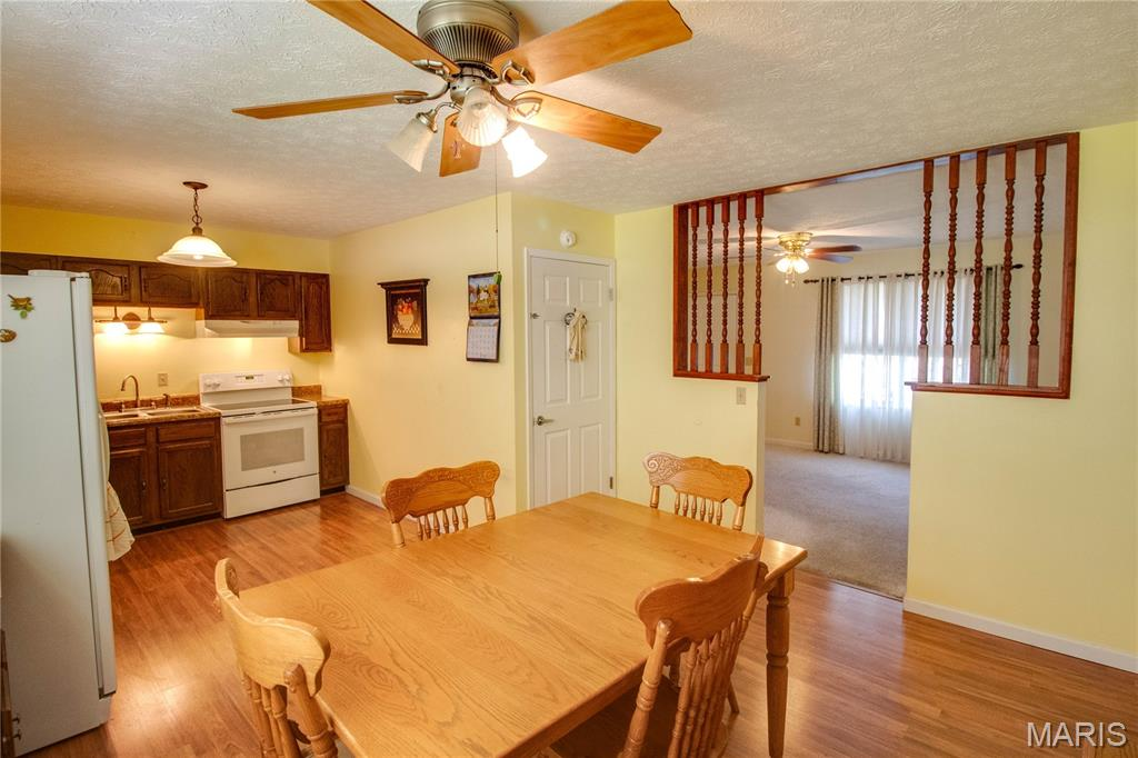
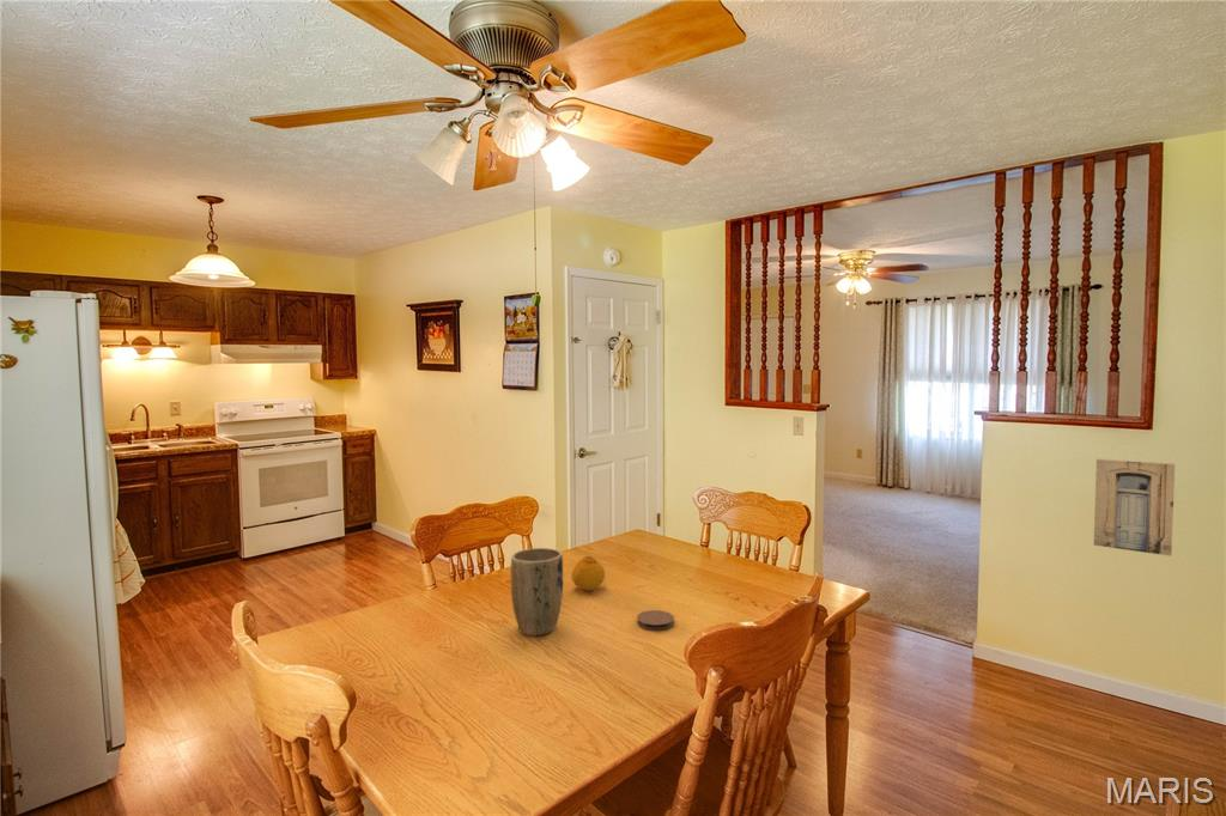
+ coaster (655, 620)
+ wall art (1133, 505)
+ plant pot (538, 591)
+ fruit (588, 572)
